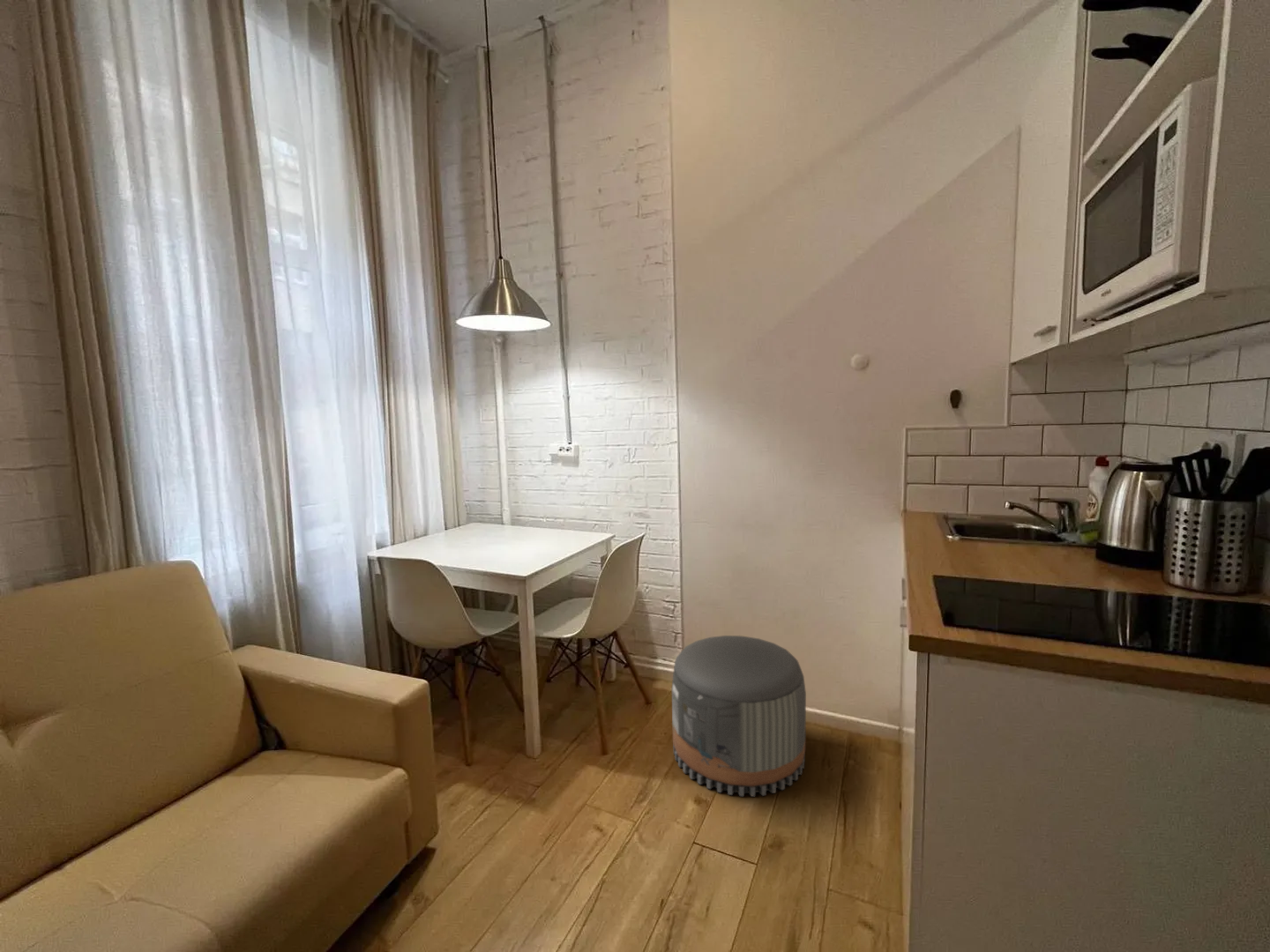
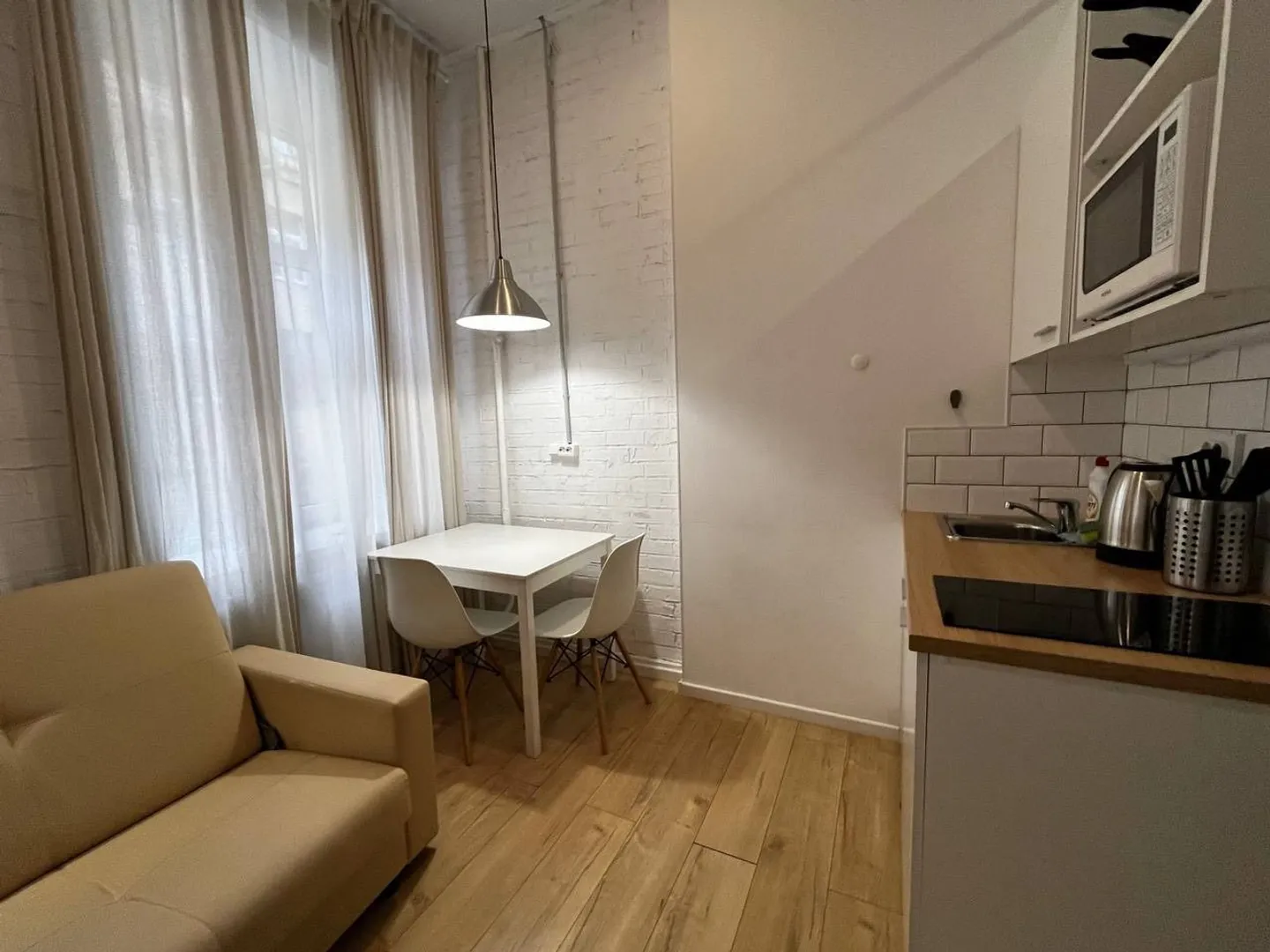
- pouf (736, 701)
